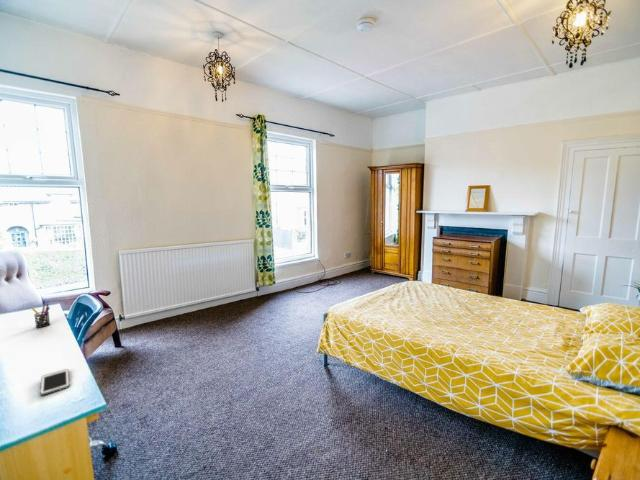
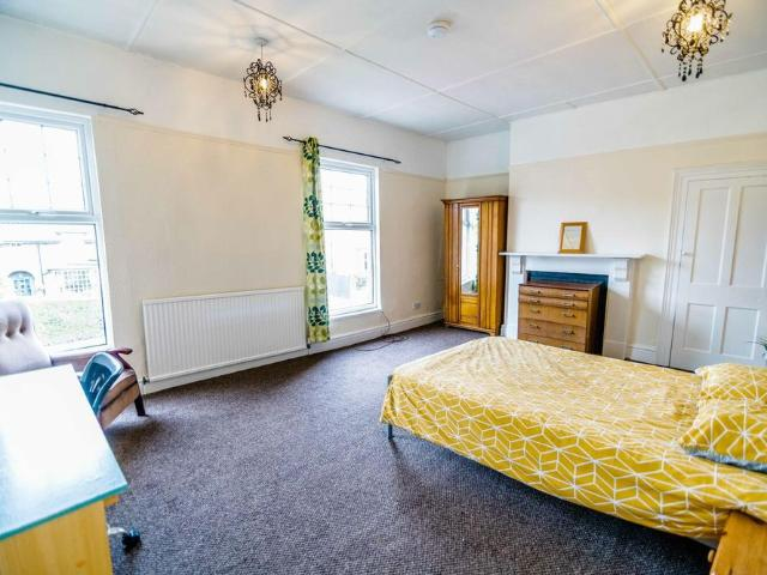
- cell phone (55, 381)
- pen holder (43, 314)
